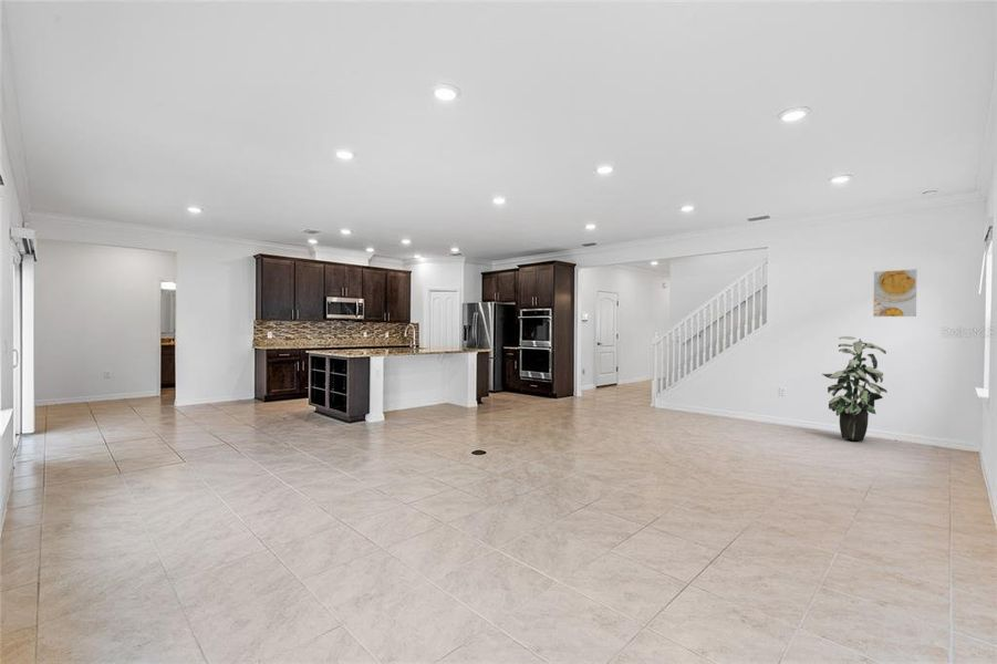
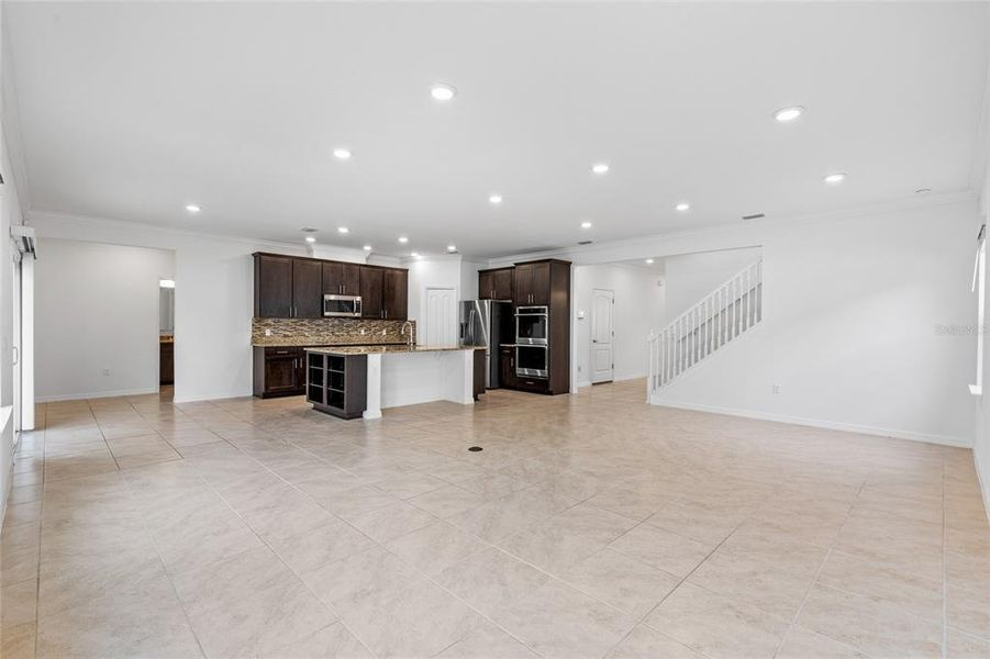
- indoor plant (853, 388)
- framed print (894, 293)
